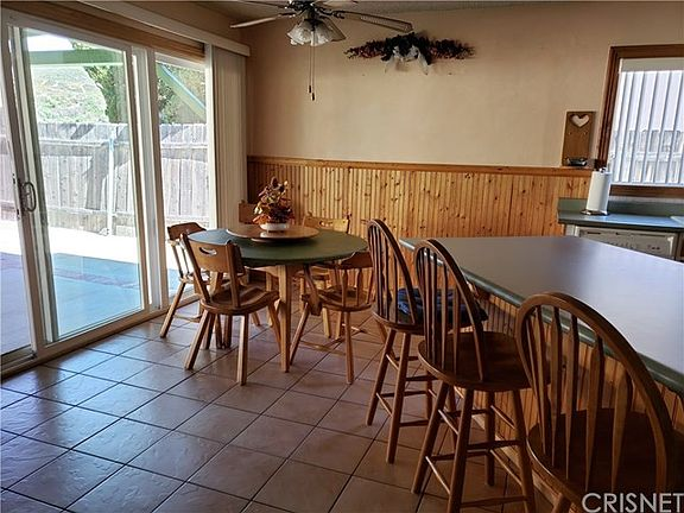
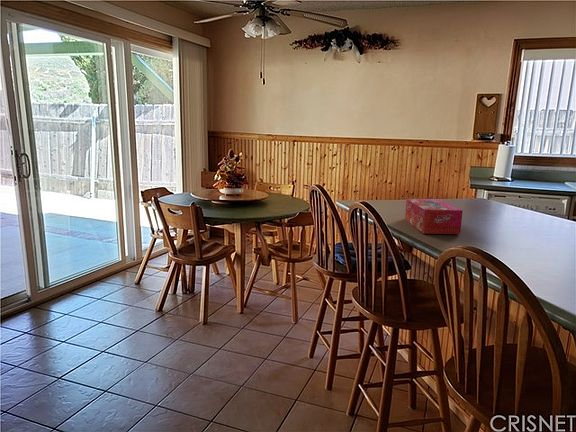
+ tissue box (431, 215)
